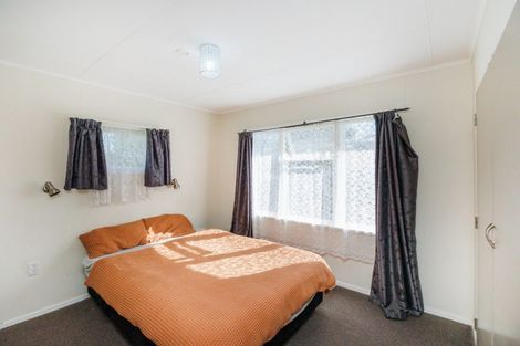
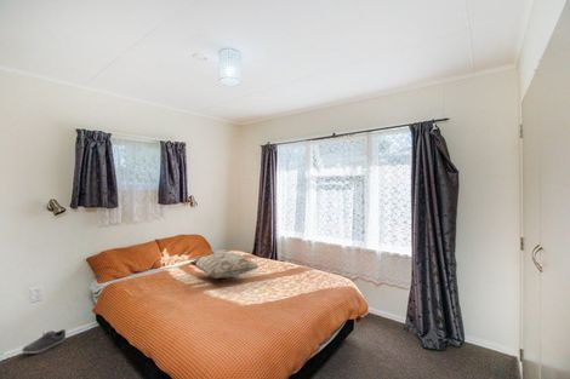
+ decorative pillow (223, 264)
+ shoe (45, 340)
